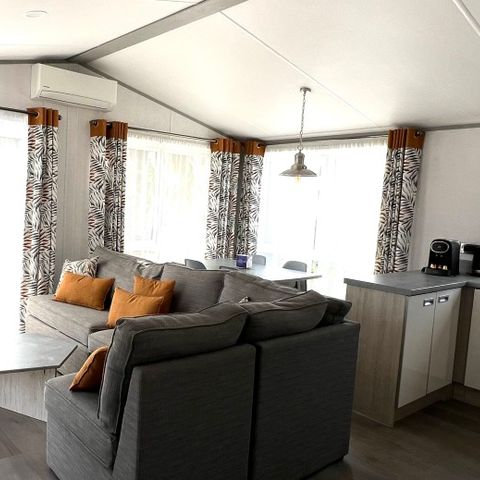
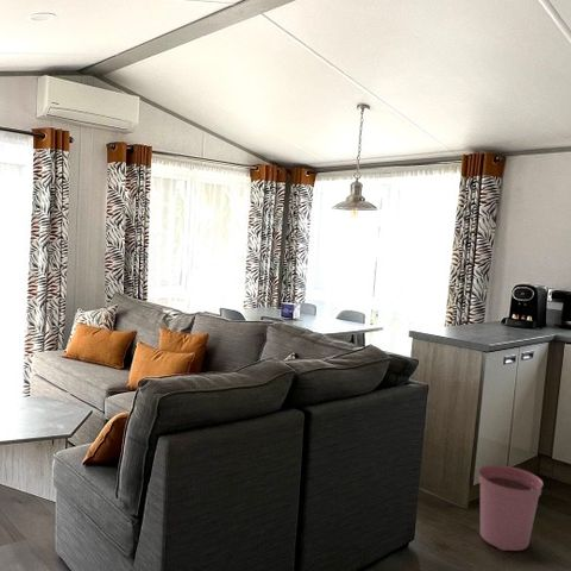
+ plant pot (507, 508)
